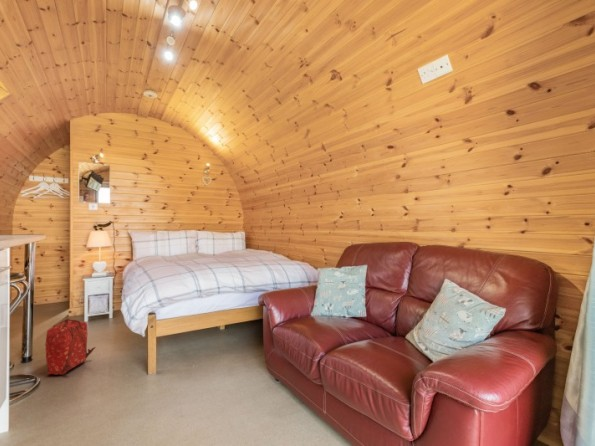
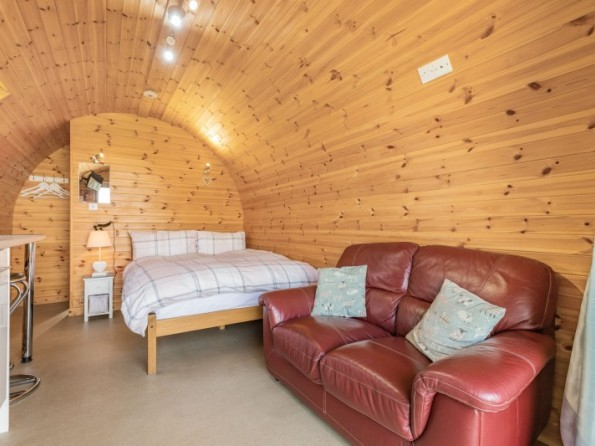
- backpack (71, 343)
